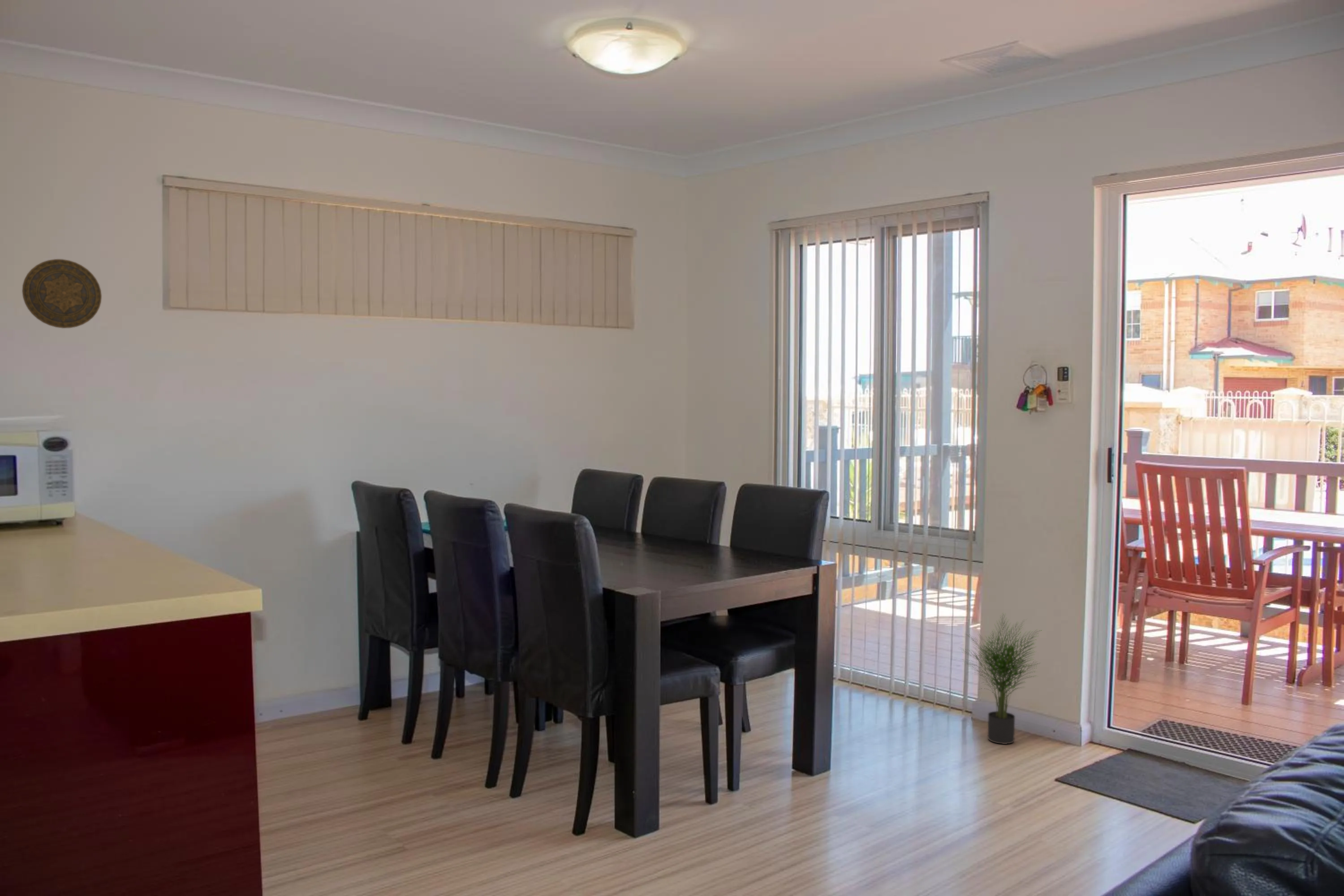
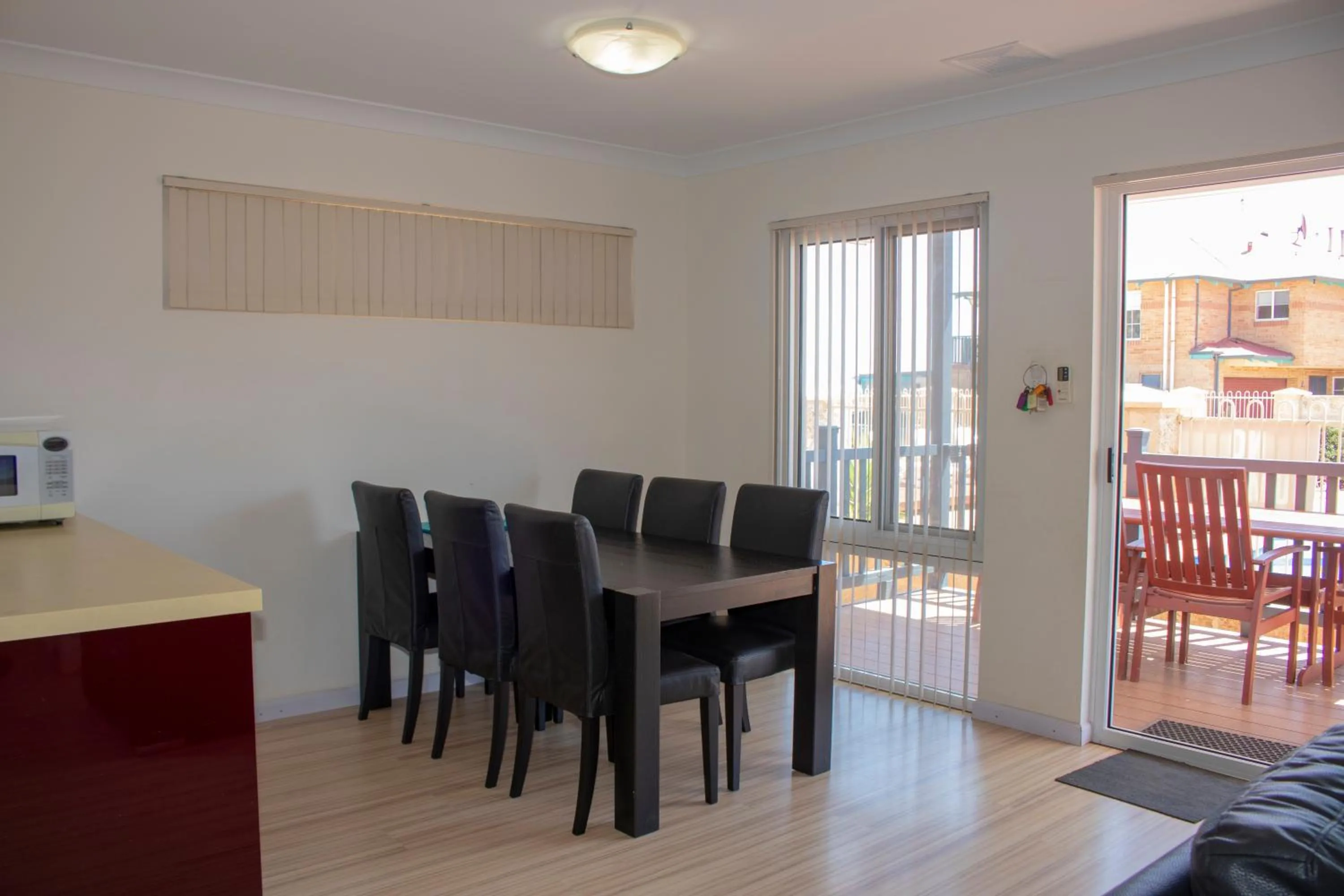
- potted plant (995, 675)
- decorative plate (63, 293)
